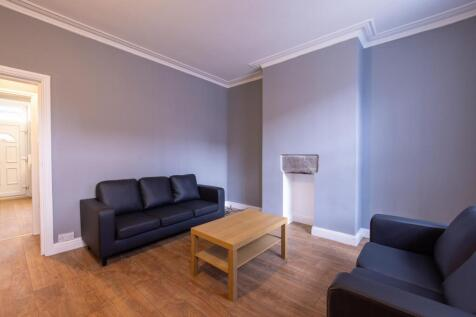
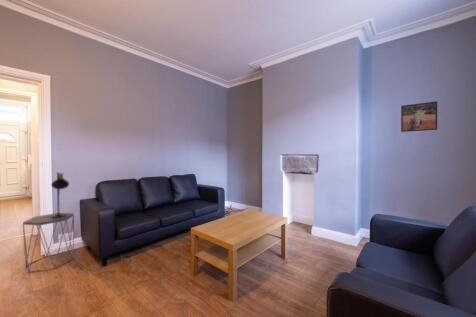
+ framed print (418, 117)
+ table lamp (58, 194)
+ side table (51, 239)
